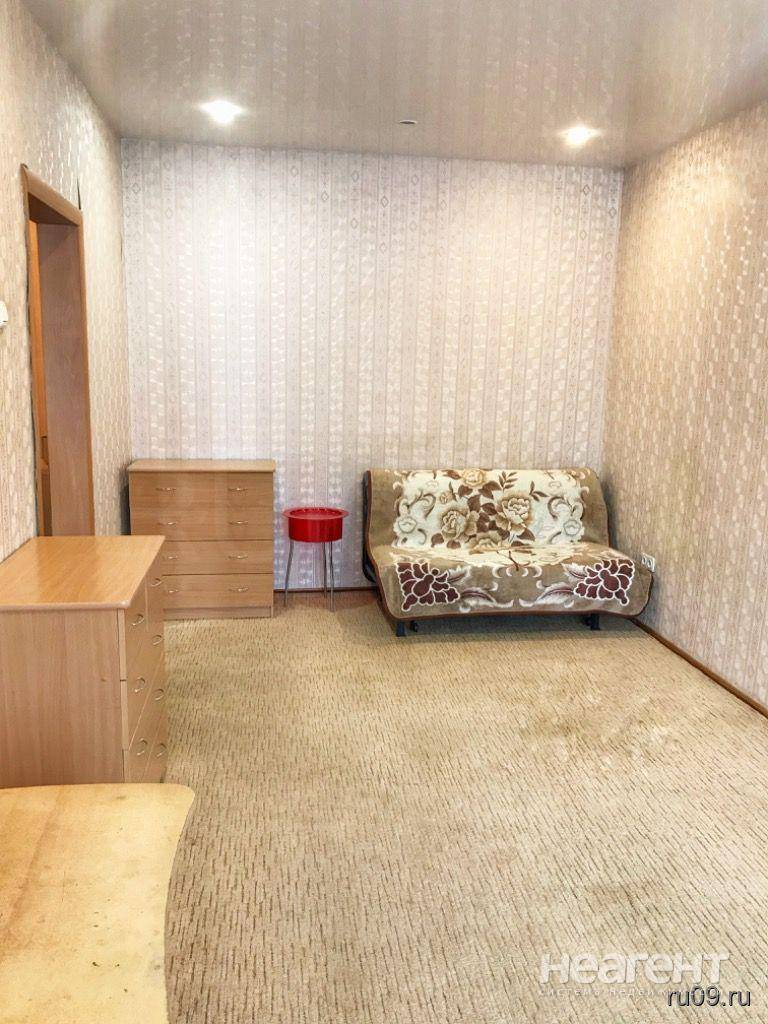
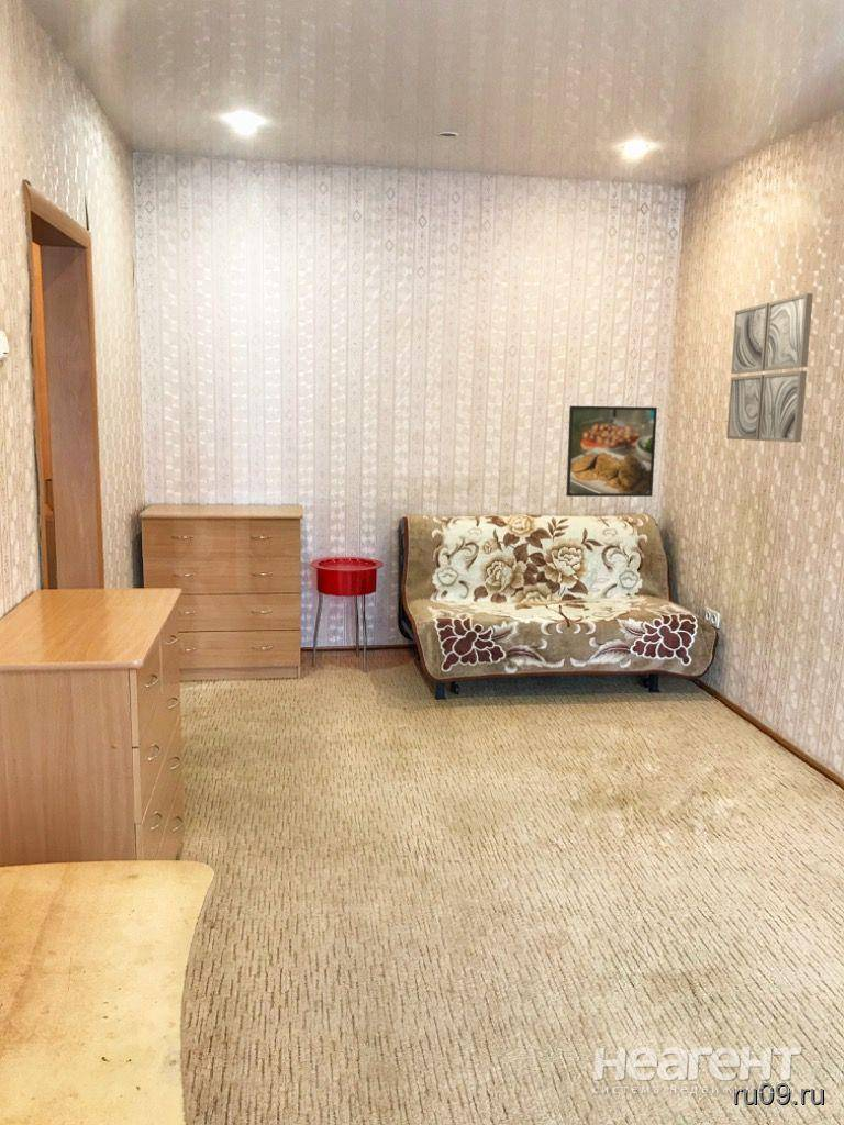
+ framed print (611, 452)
+ wall art (766, 370)
